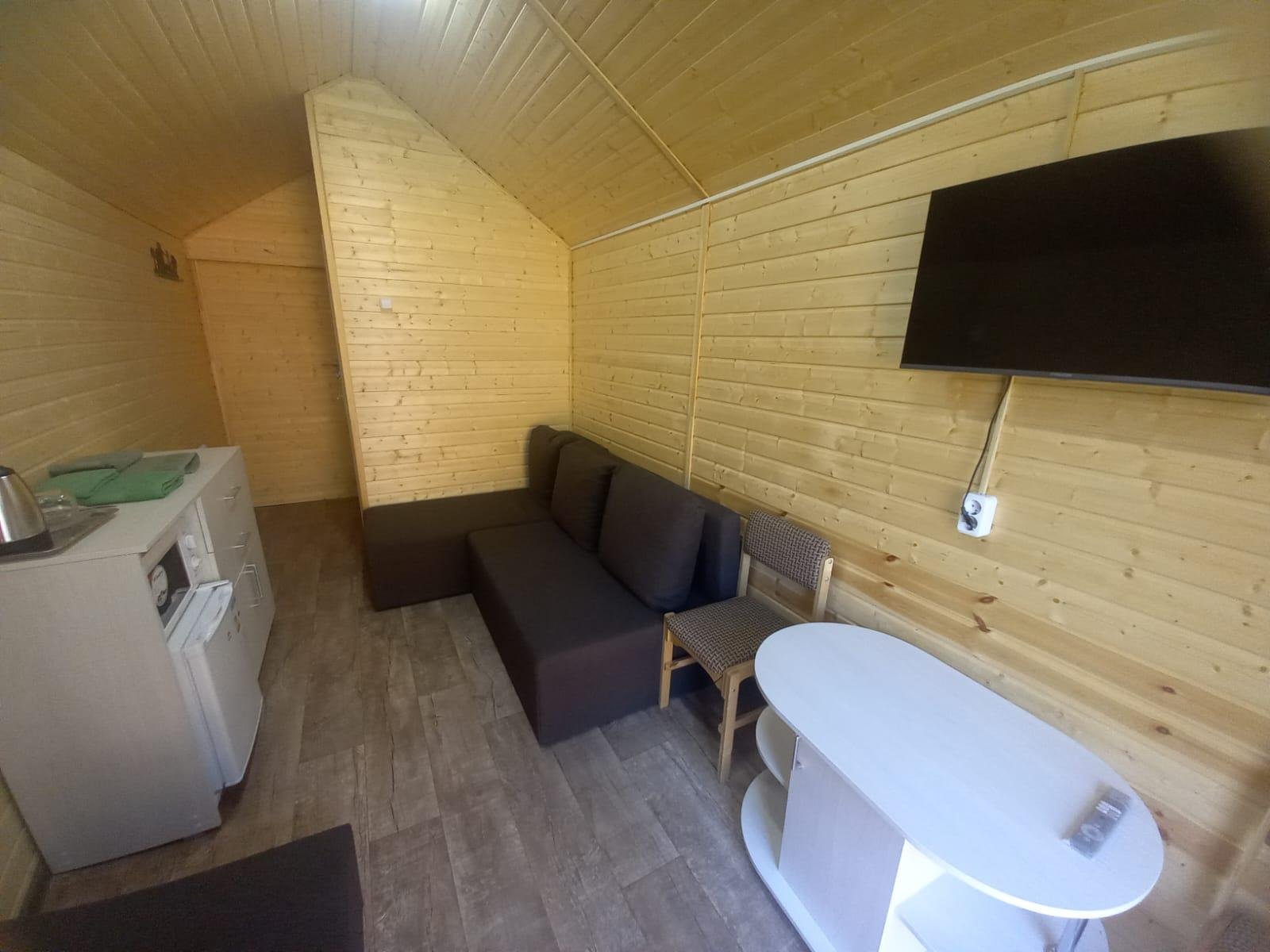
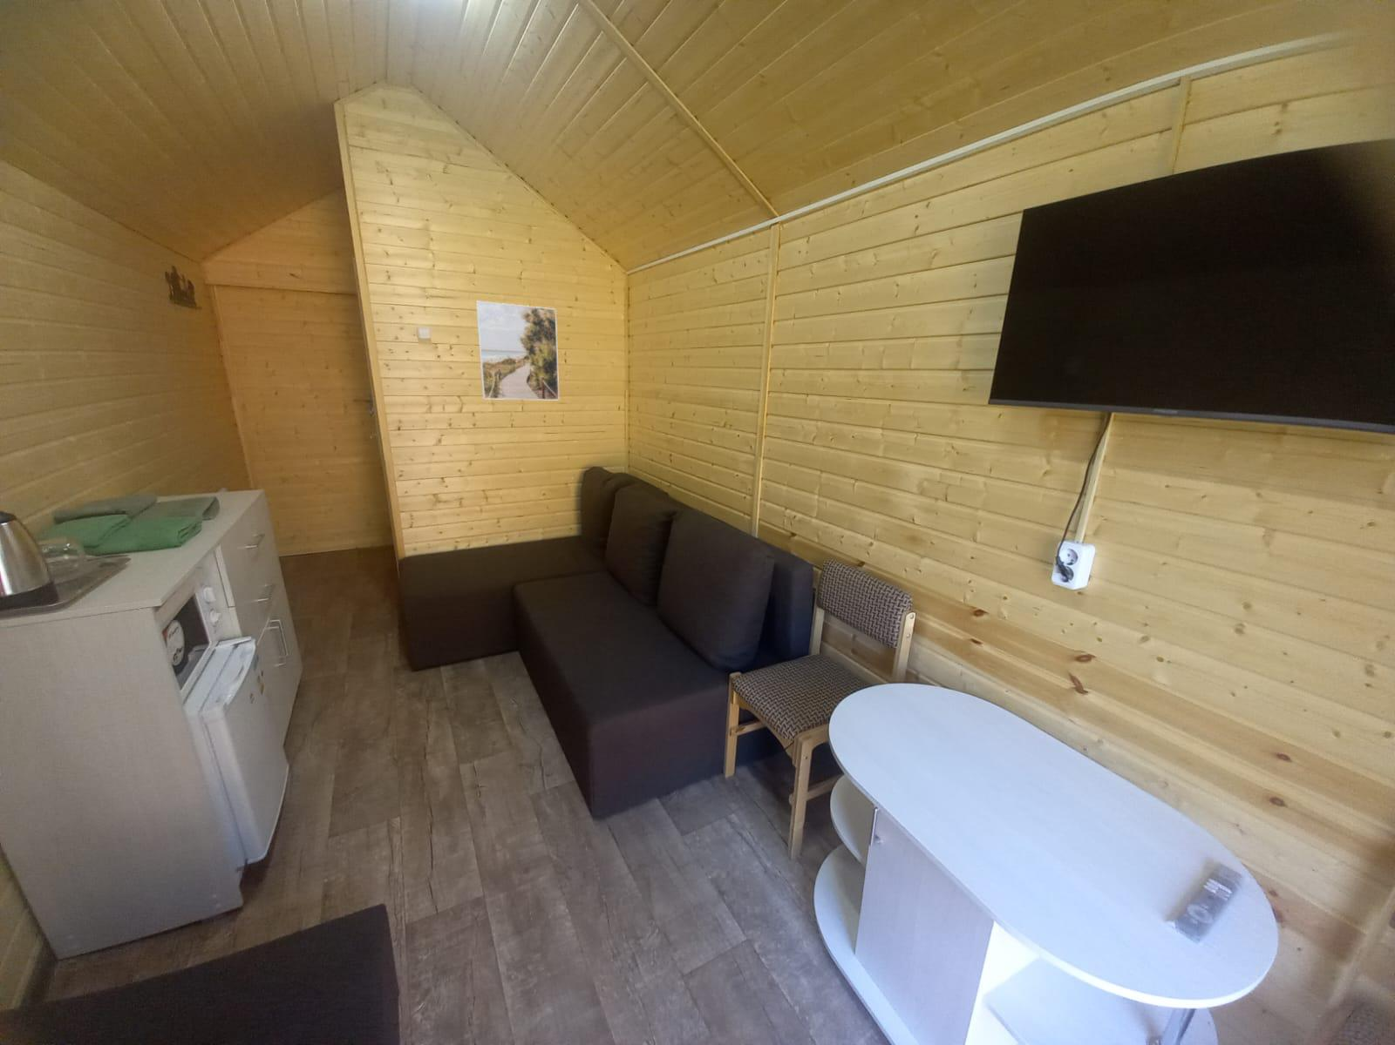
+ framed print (520, 352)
